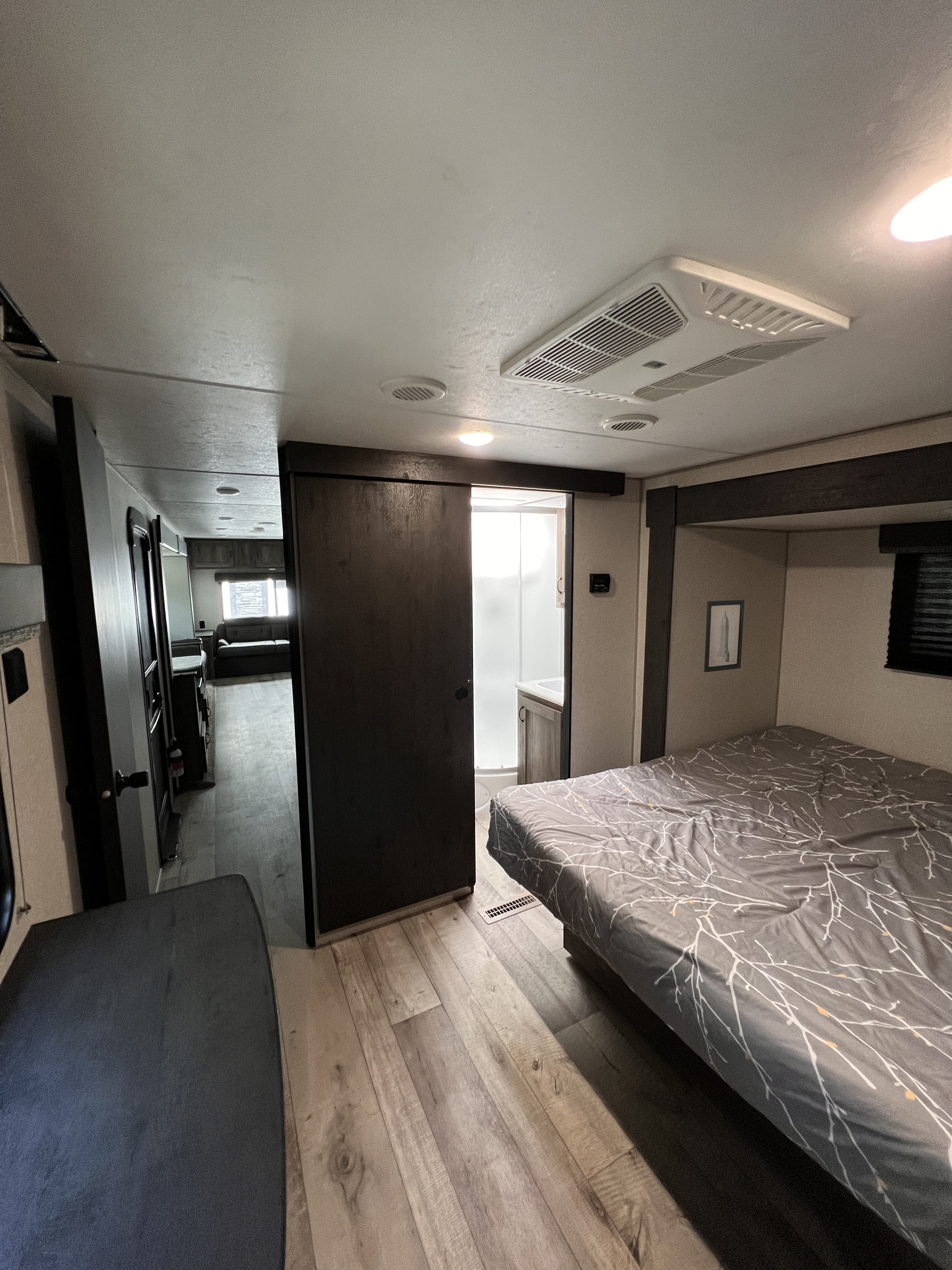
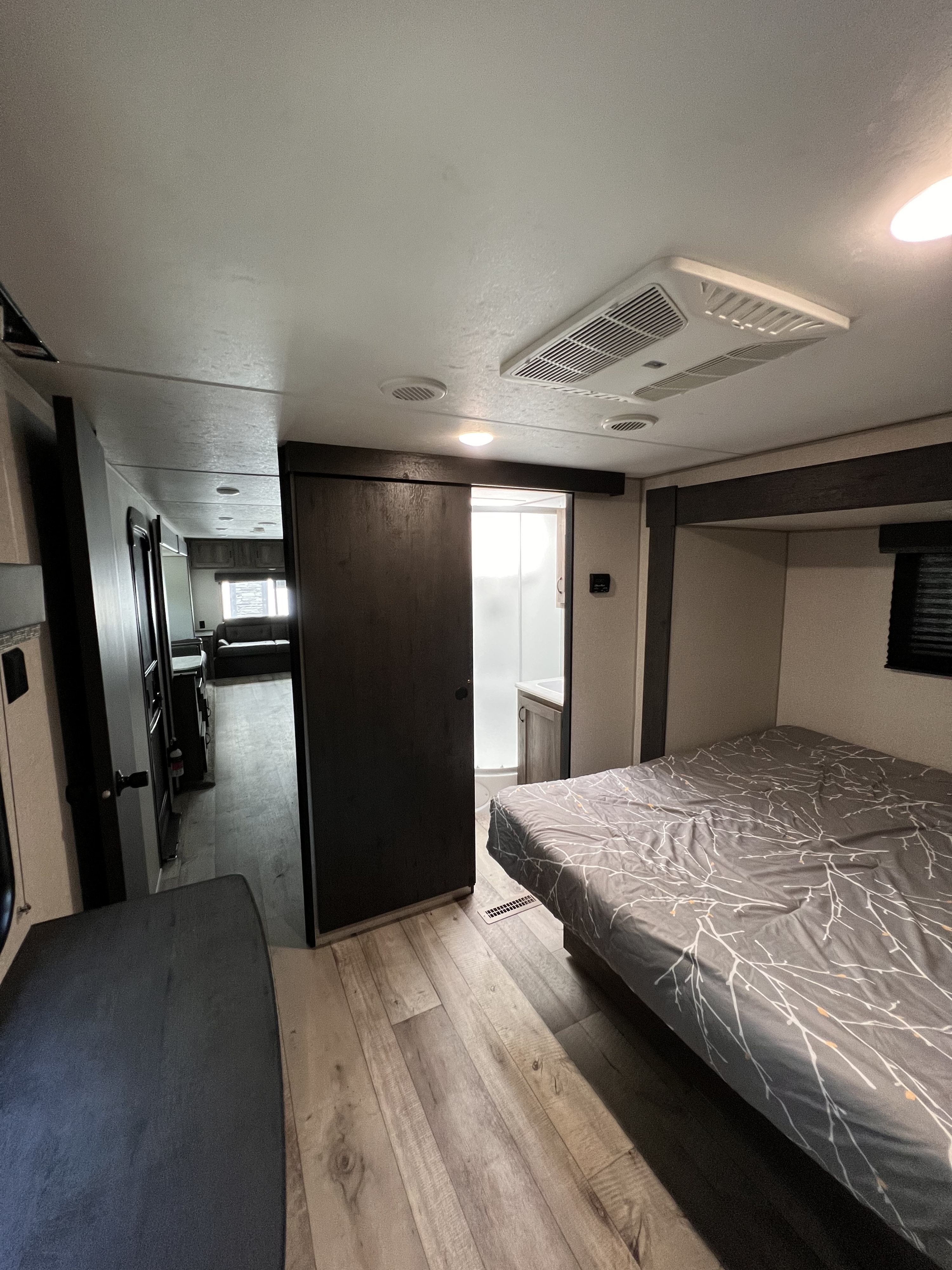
- wall art (724, 635)
